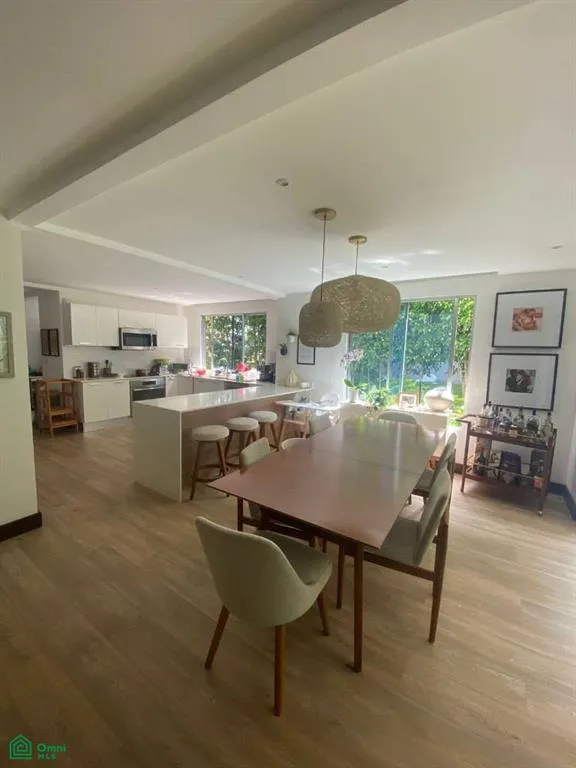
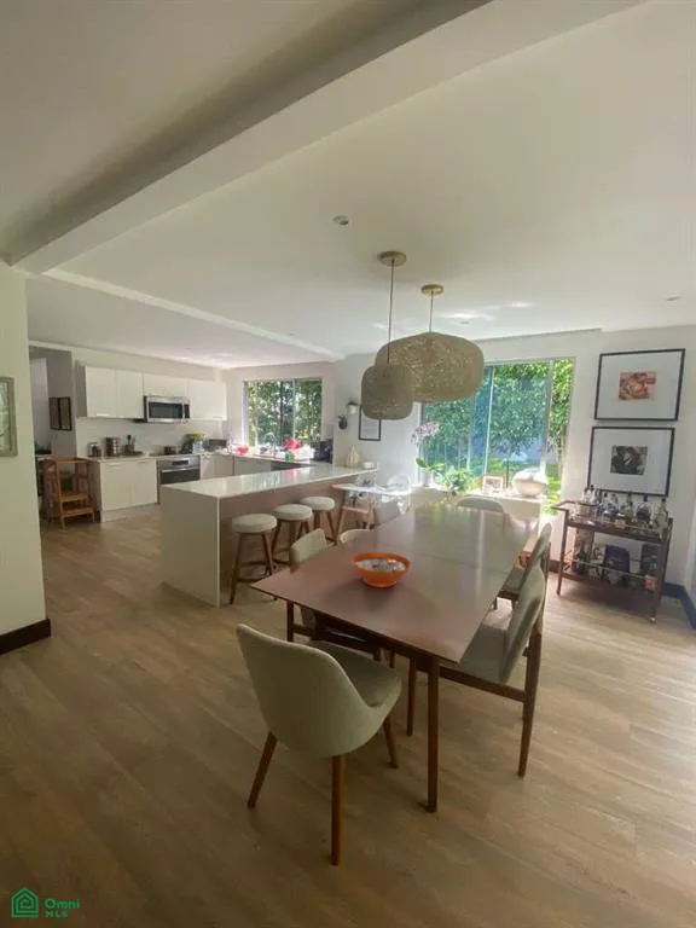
+ decorative bowl (379, 570)
